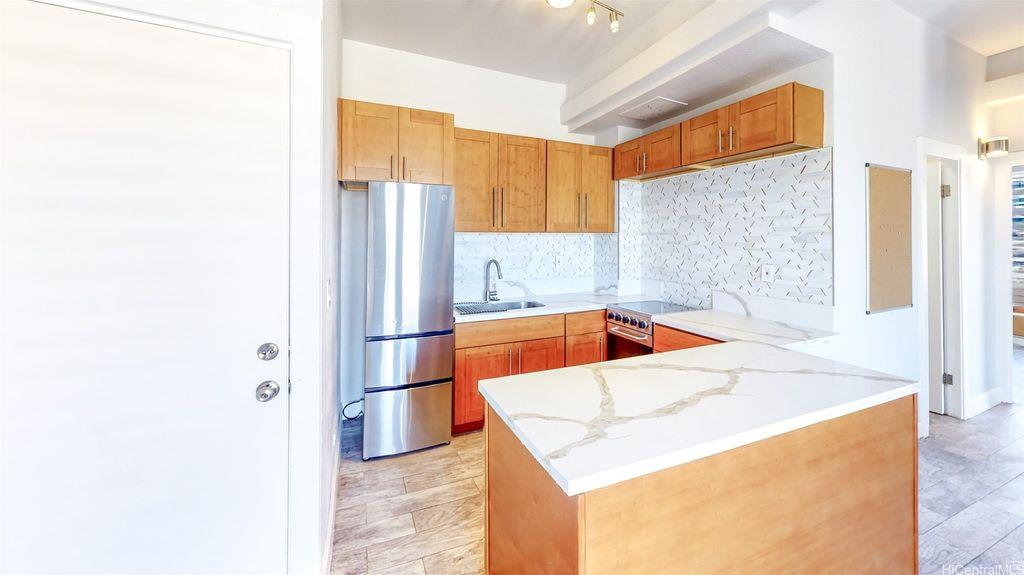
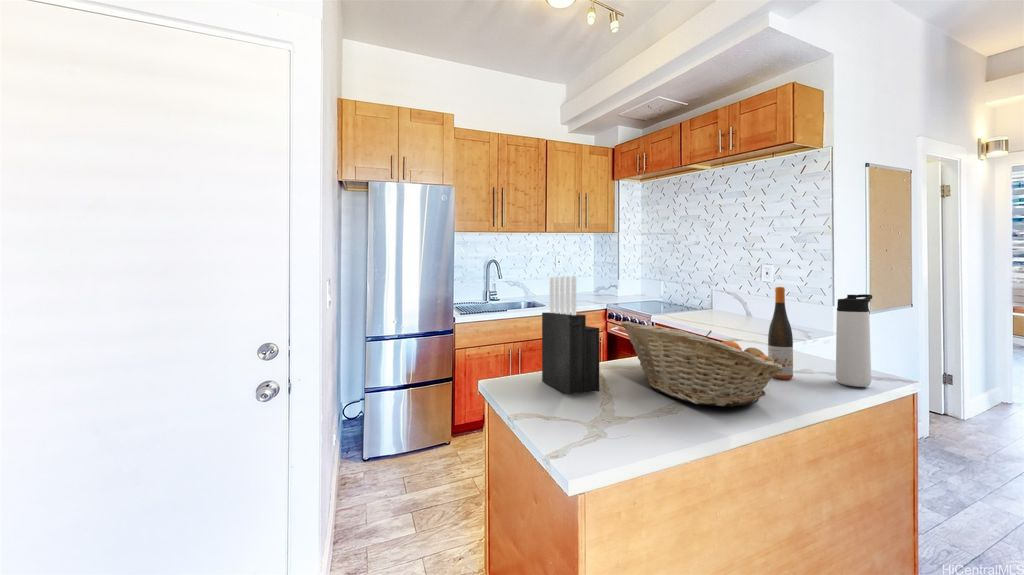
+ knife block (572, 331)
+ fruit basket (692, 356)
+ wine bottle (780, 331)
+ thermos bottle (856, 338)
